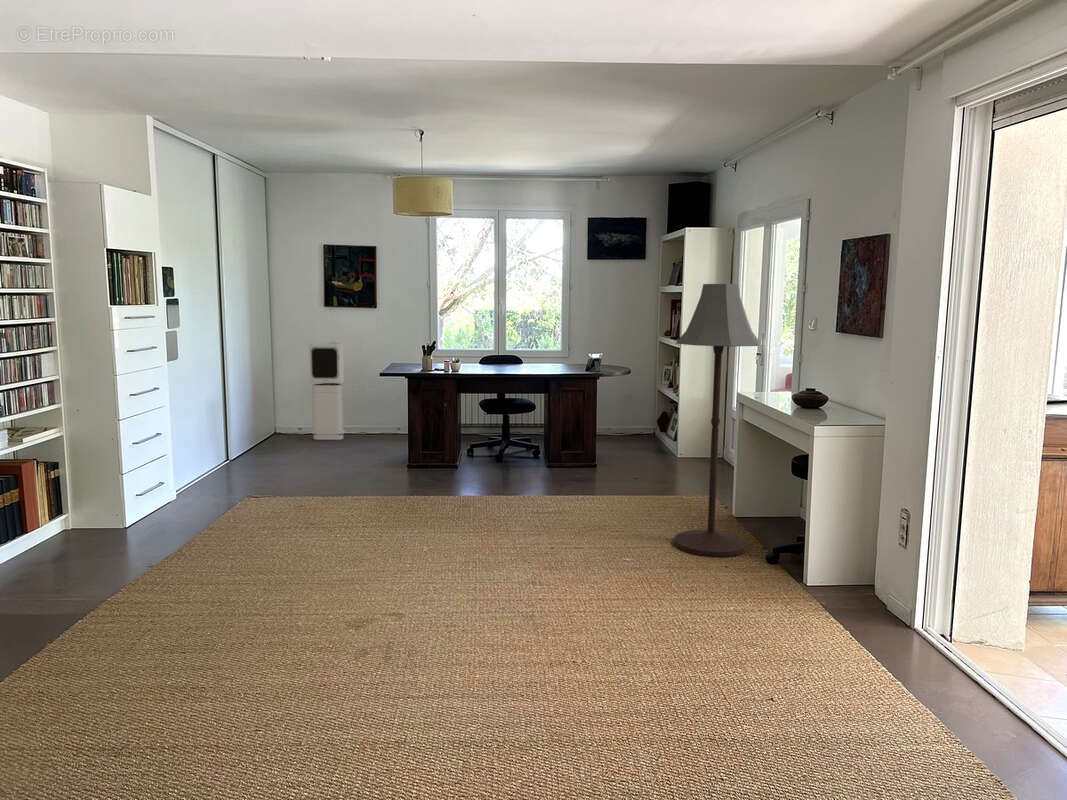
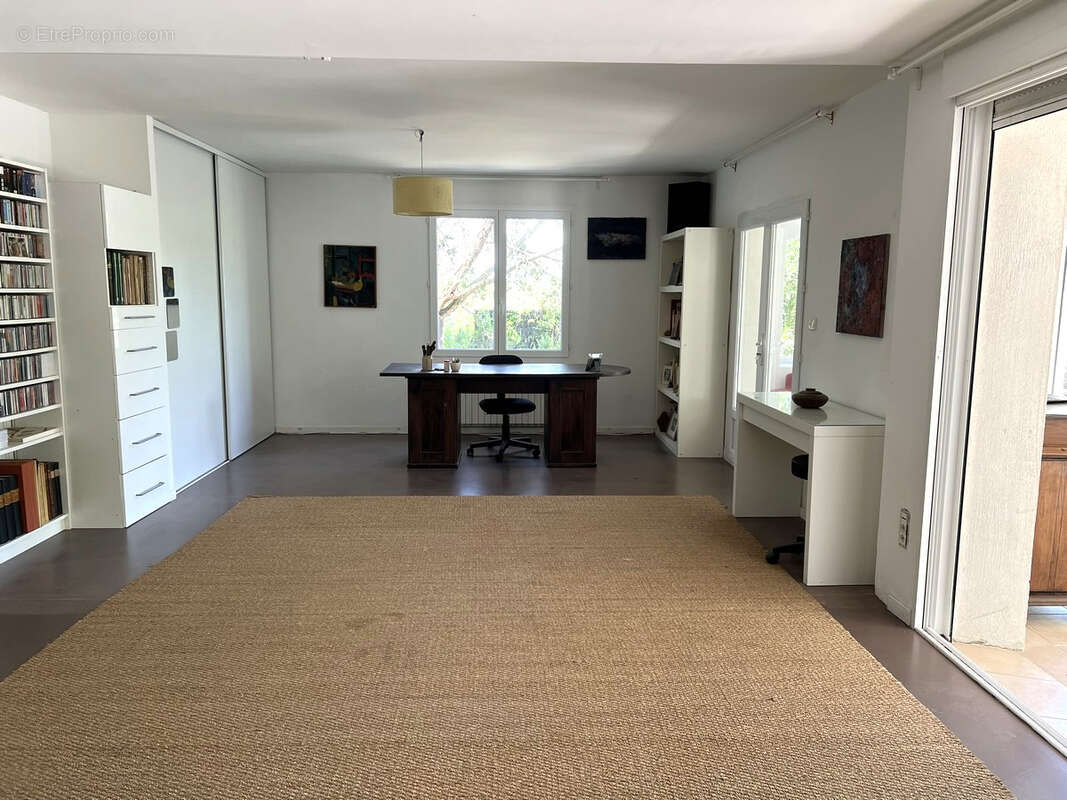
- floor lamp (715, 417)
- air purifier (329, 390)
